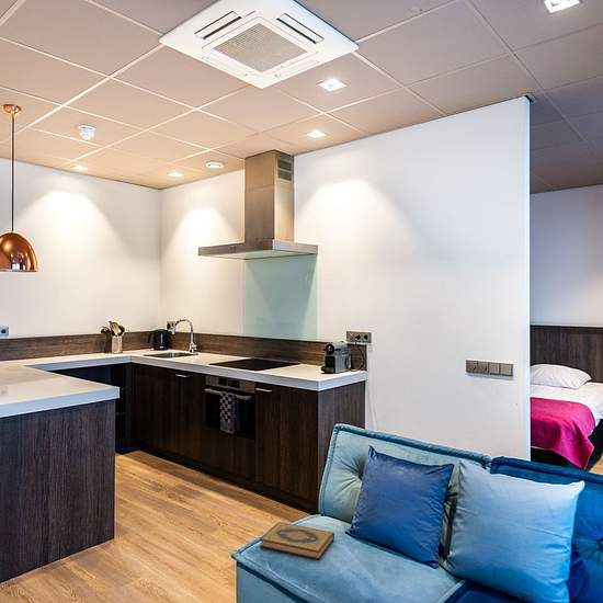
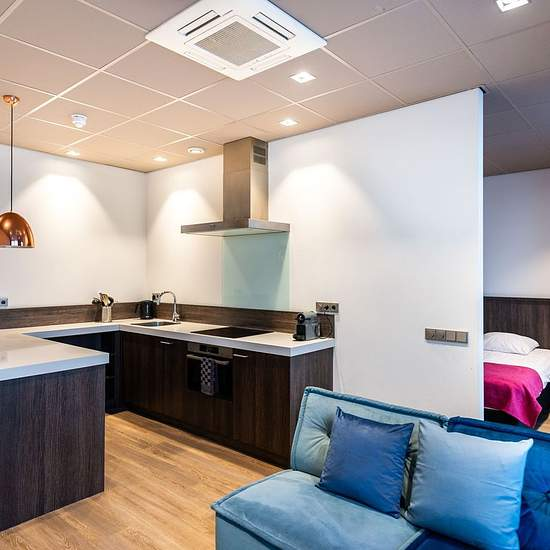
- hardback book (297, 538)
